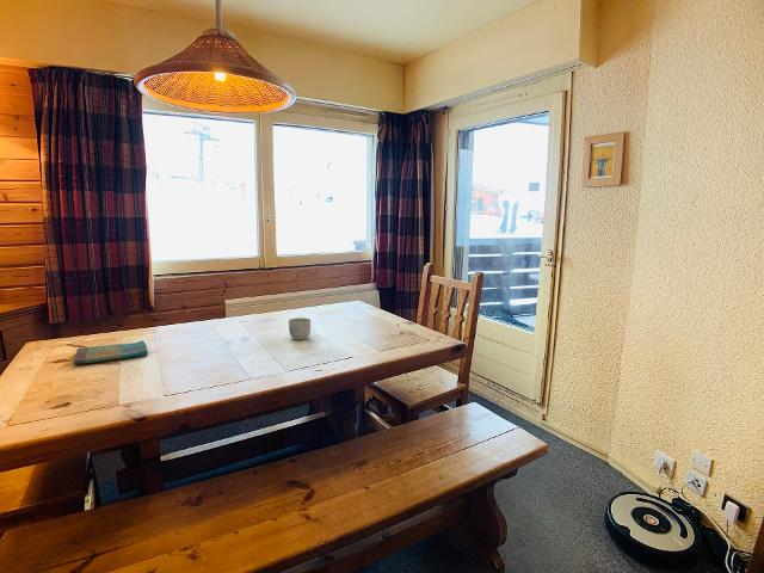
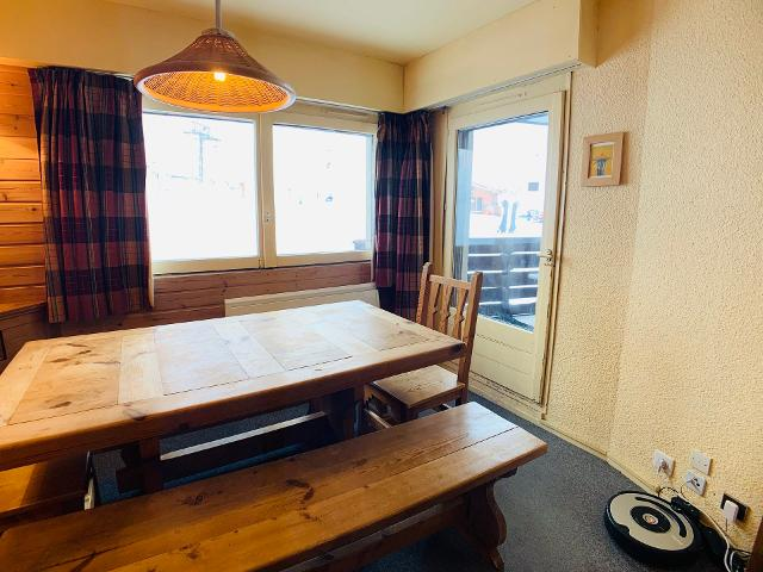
- mug (298, 327)
- dish towel (112, 351)
